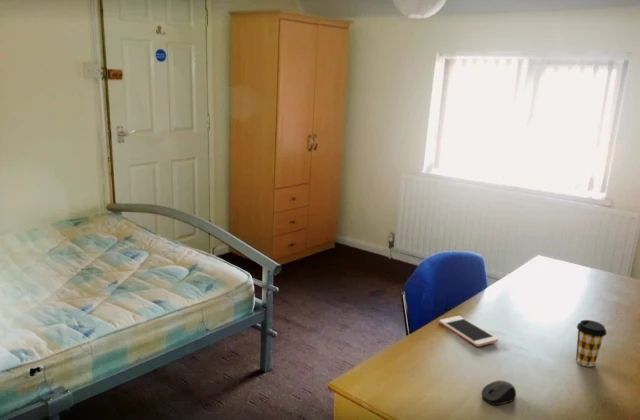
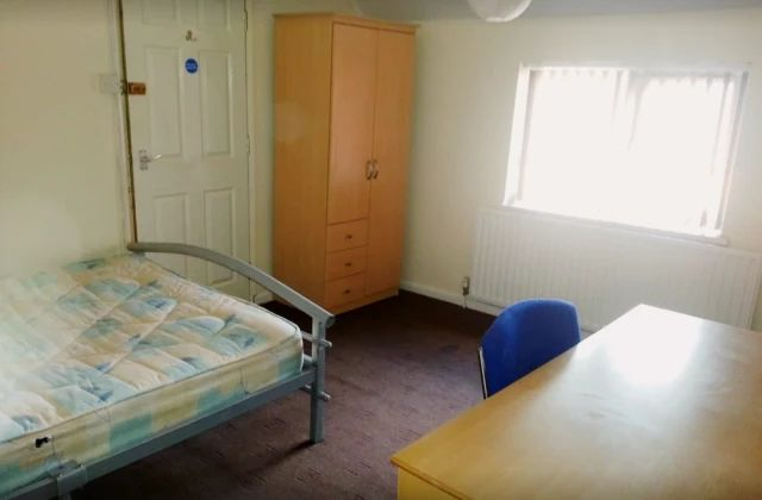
- cell phone (467, 330)
- coffee cup (588, 343)
- computer mouse (499, 391)
